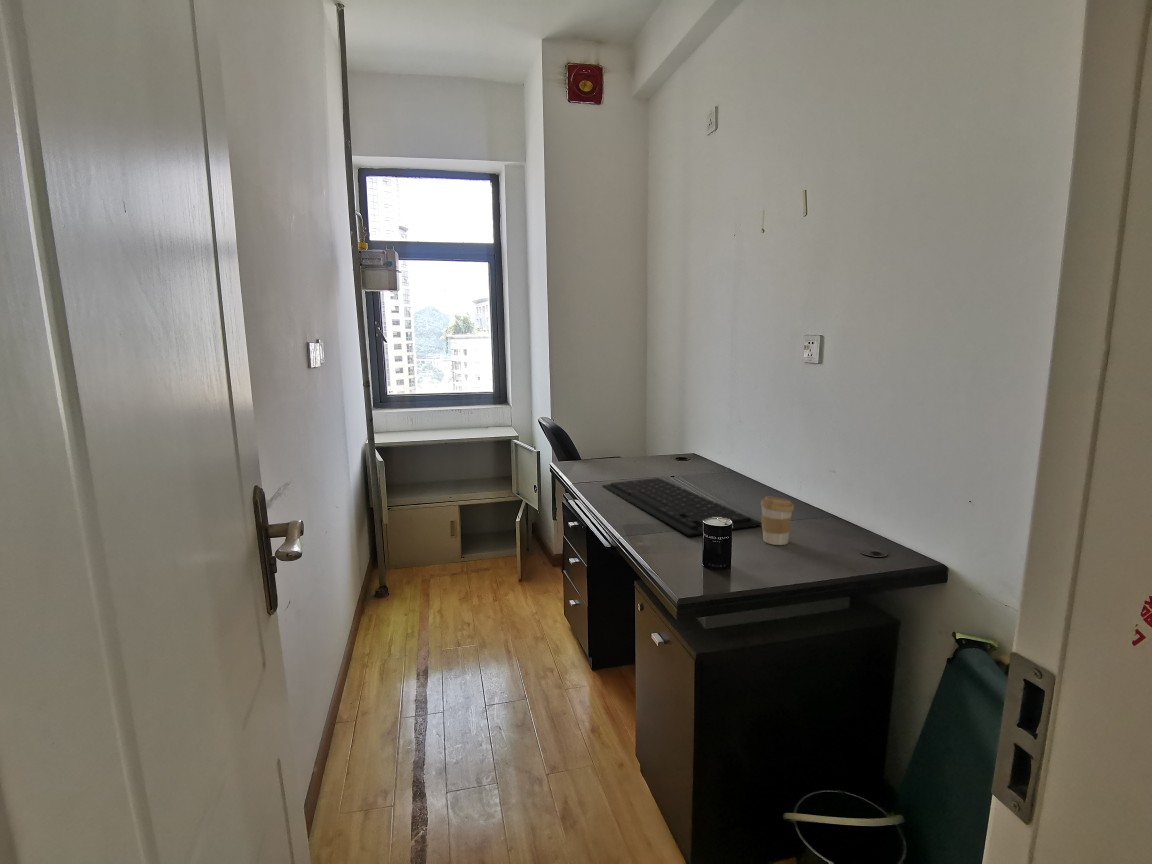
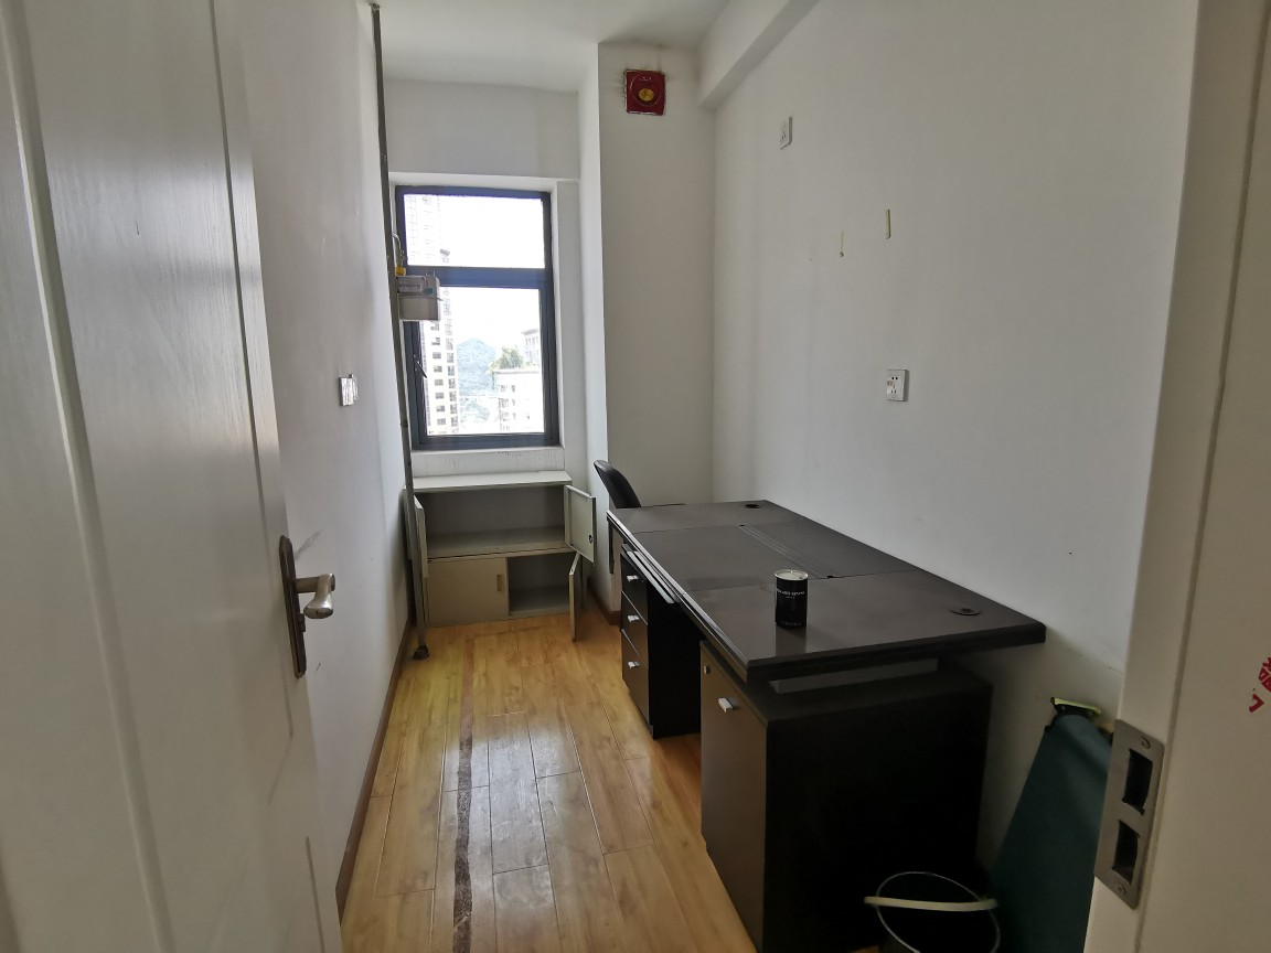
- coffee cup (776, 519)
- keyboard (672, 500)
